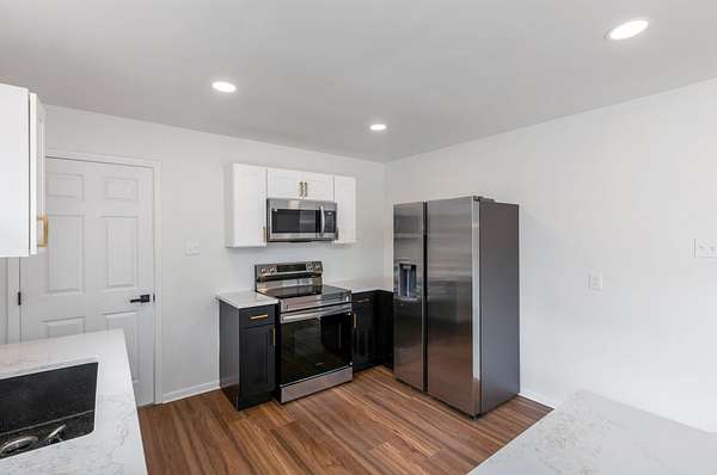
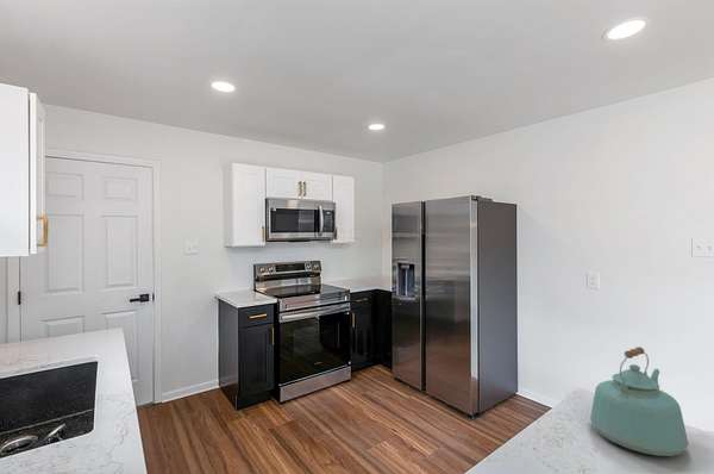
+ kettle (638, 391)
